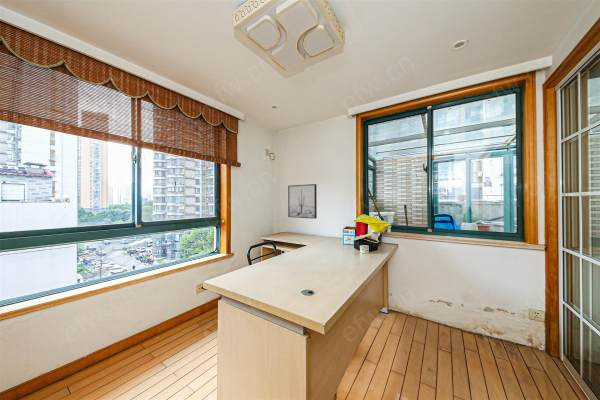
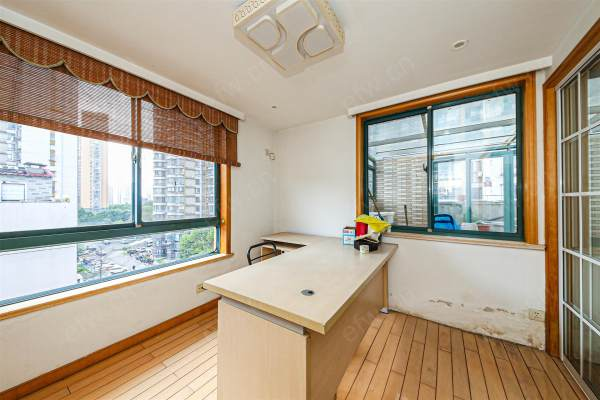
- wall art (301, 201)
